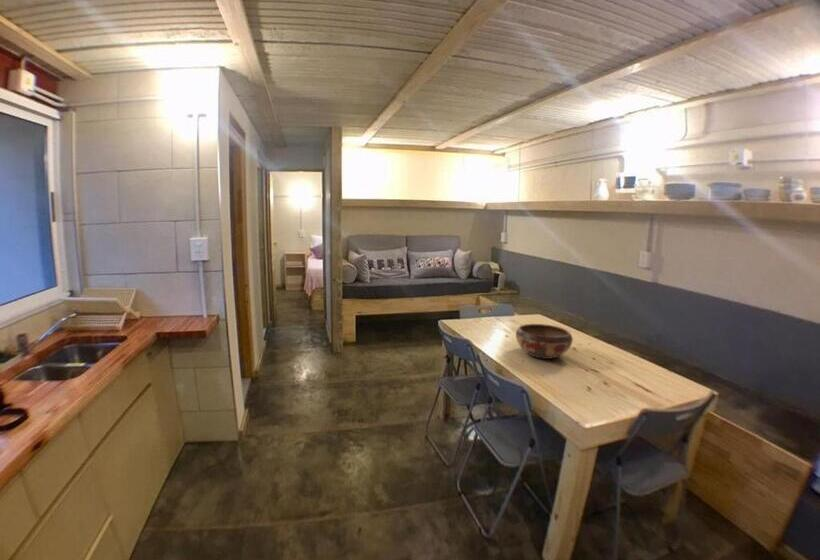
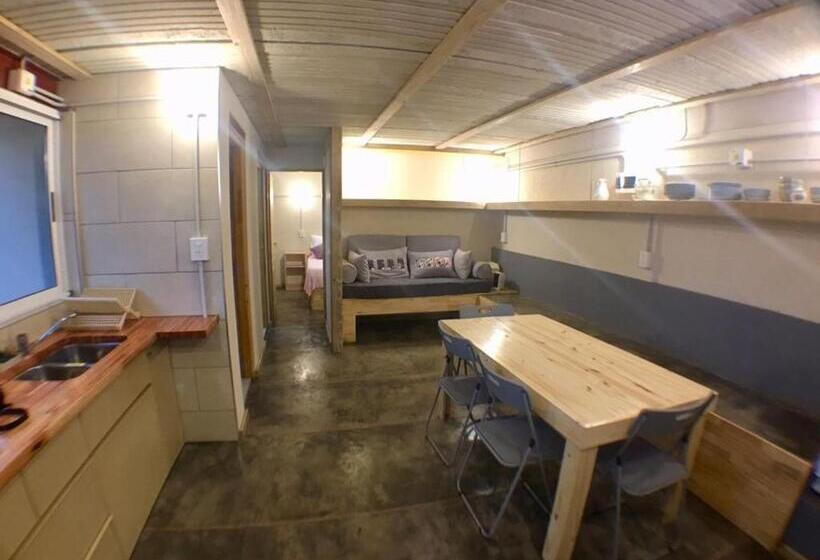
- decorative bowl (543, 342)
